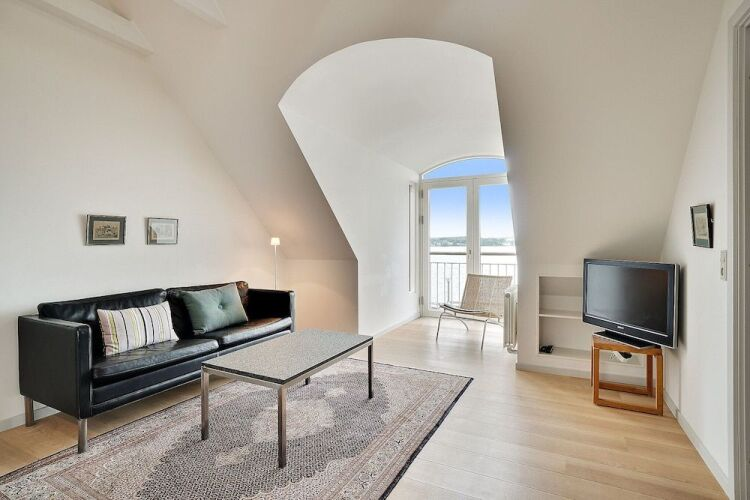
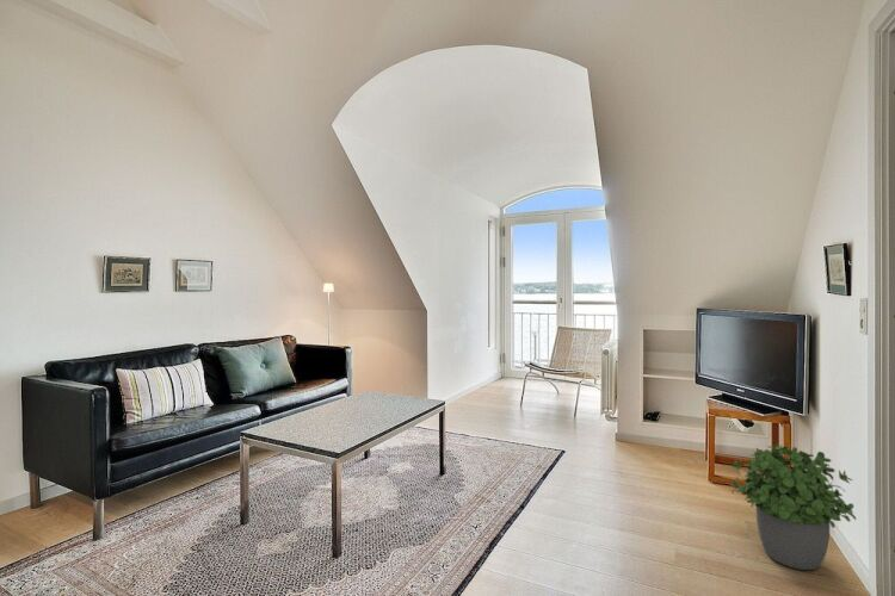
+ potted plant (789, 501)
